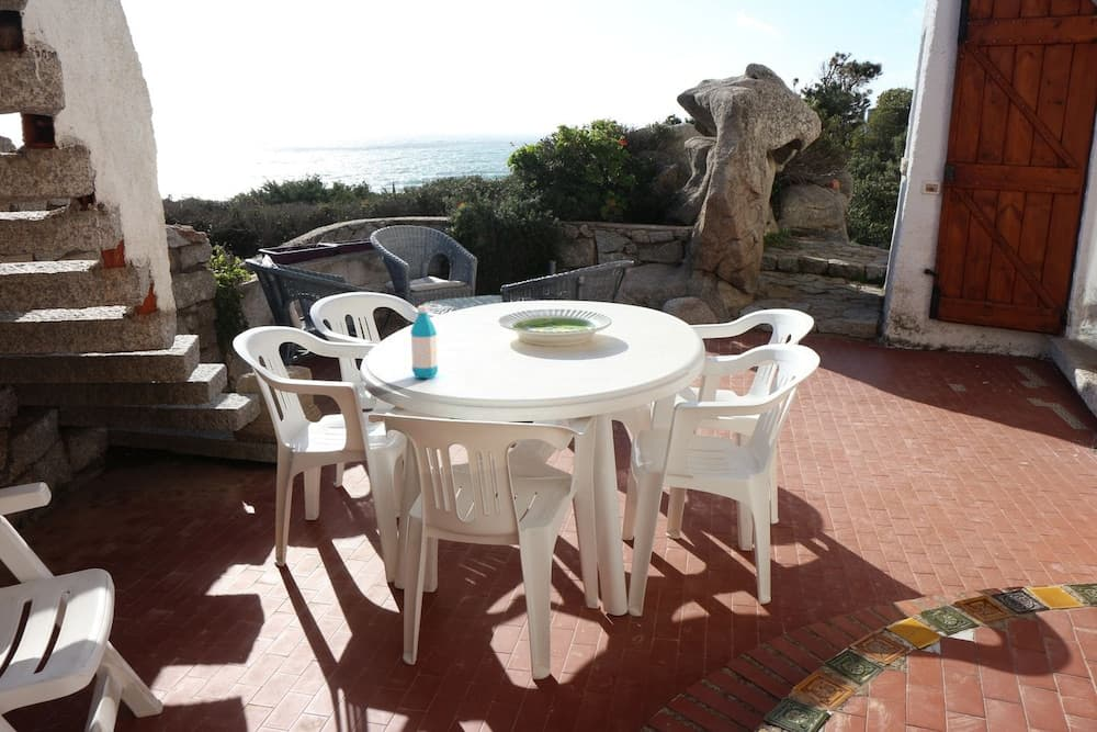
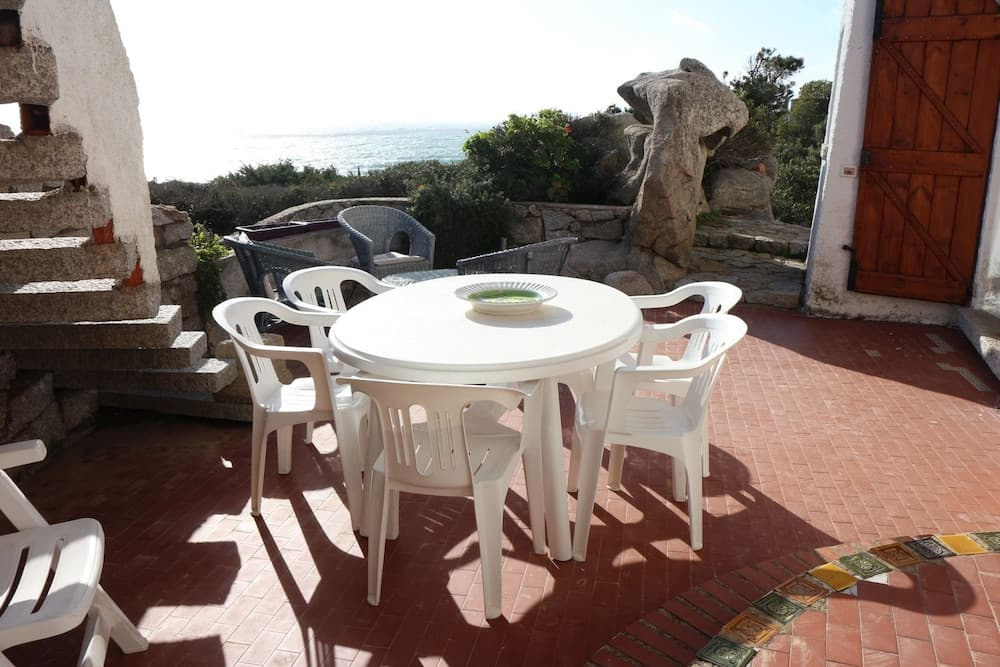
- water bottle (423, 341)
